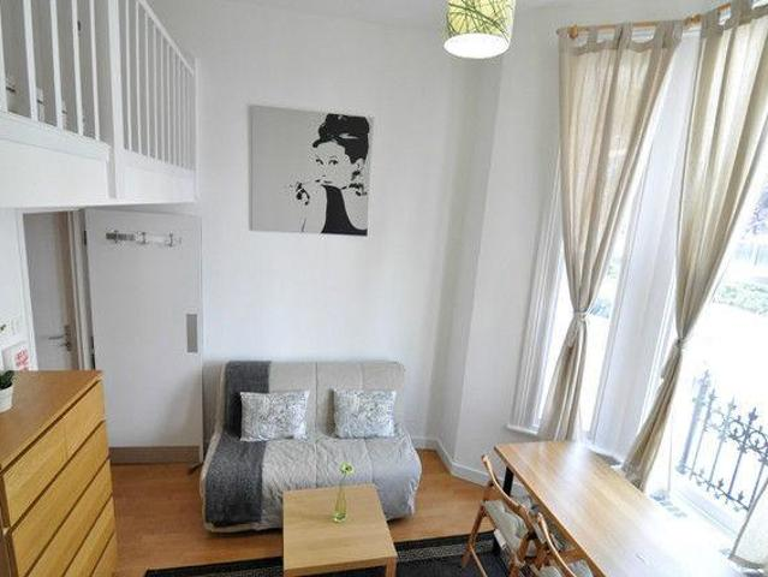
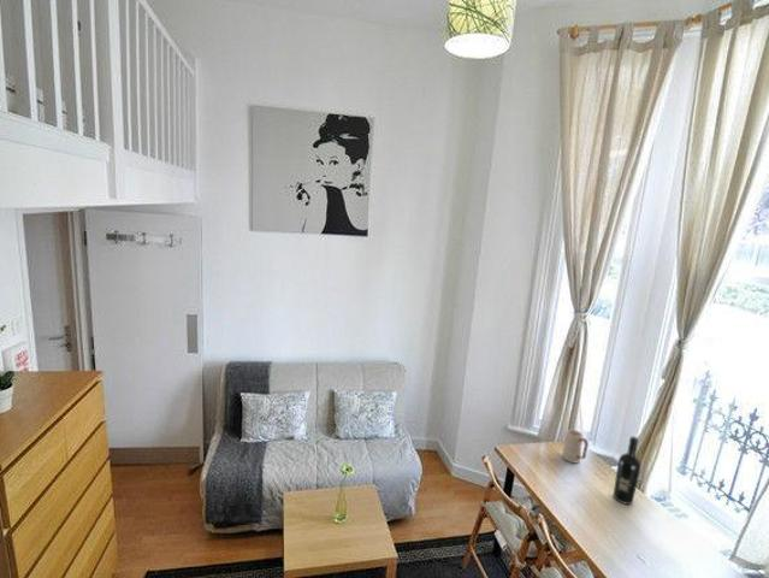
+ wine bottle (628, 468)
+ mug (575, 447)
